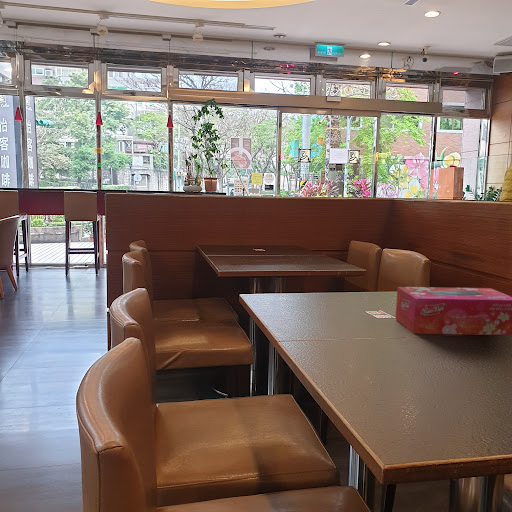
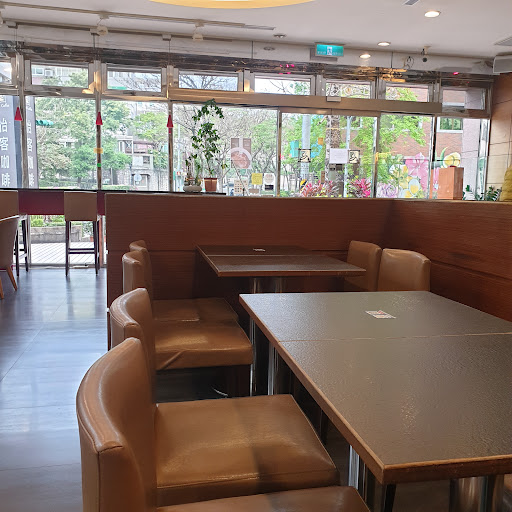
- tissue box (454, 309)
